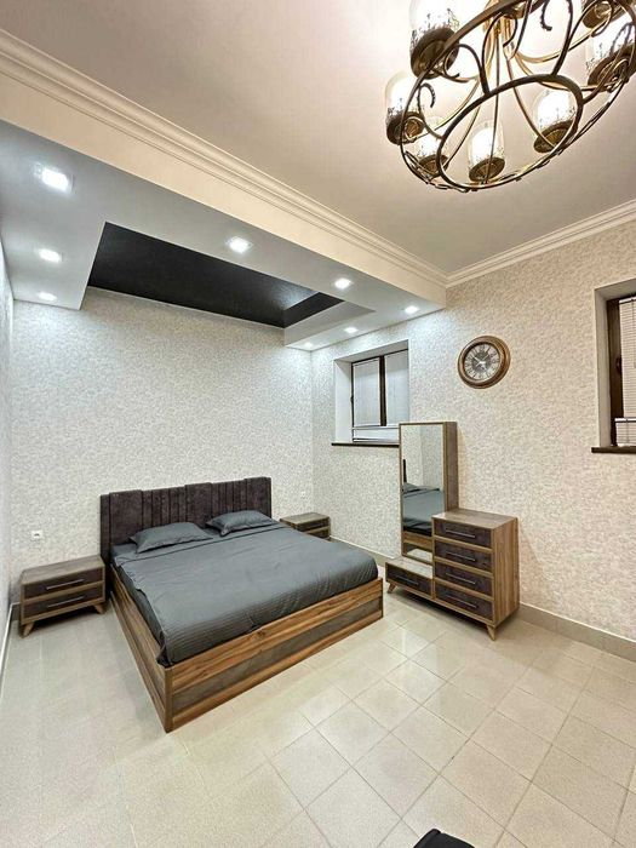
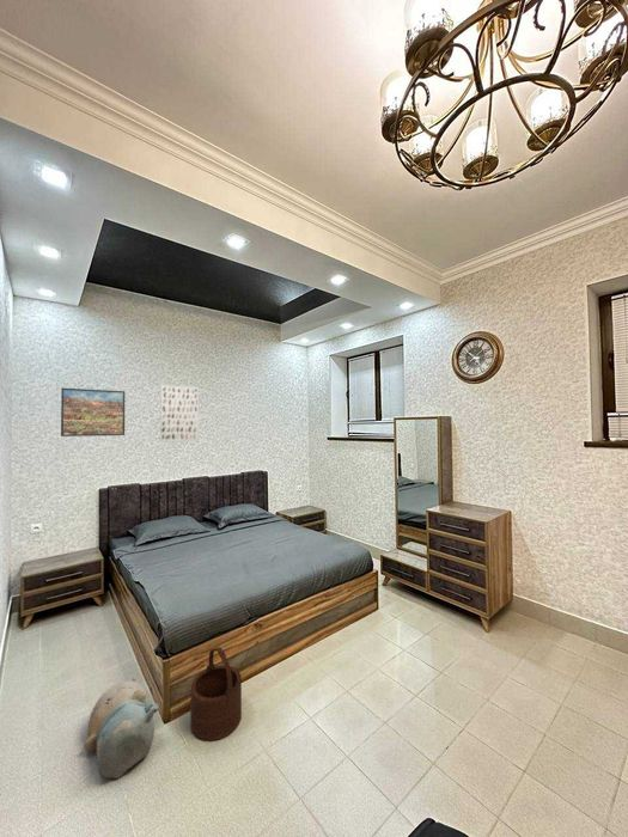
+ wooden bucket (217, 685)
+ plush toy (120, 720)
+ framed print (94, 413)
+ wall art (179, 414)
